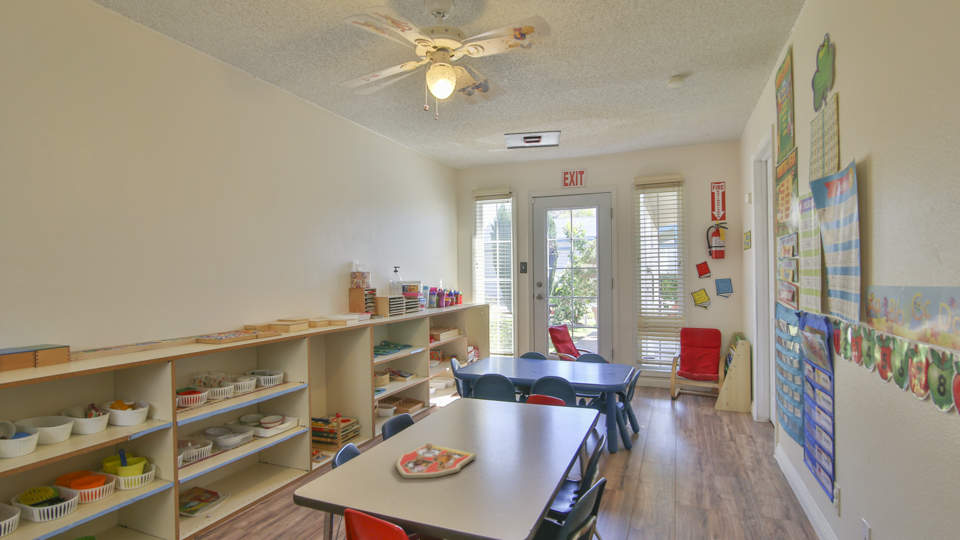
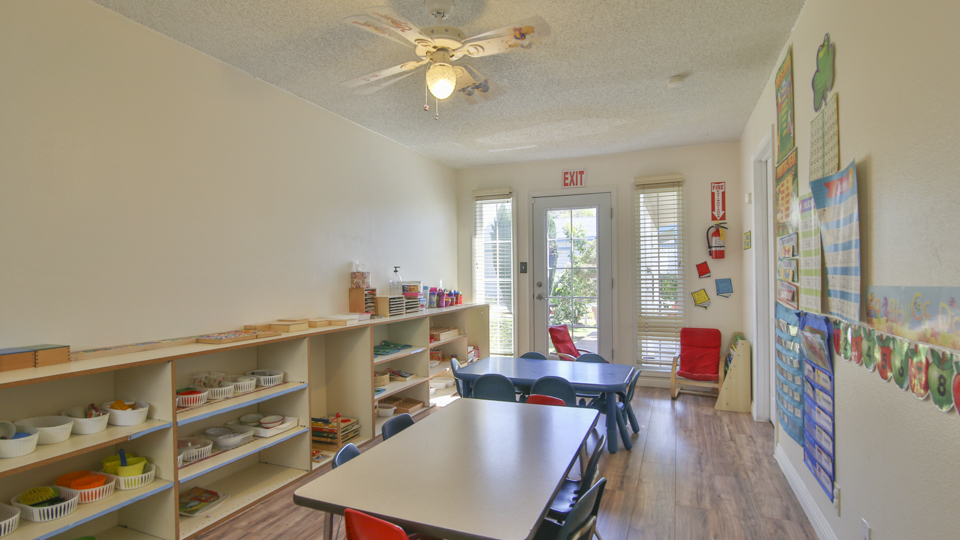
- knob puzzle (429, 458)
- ceiling vent (532, 140)
